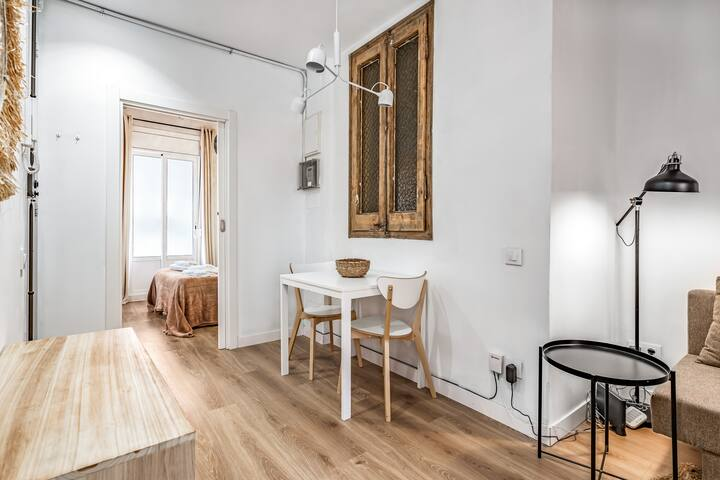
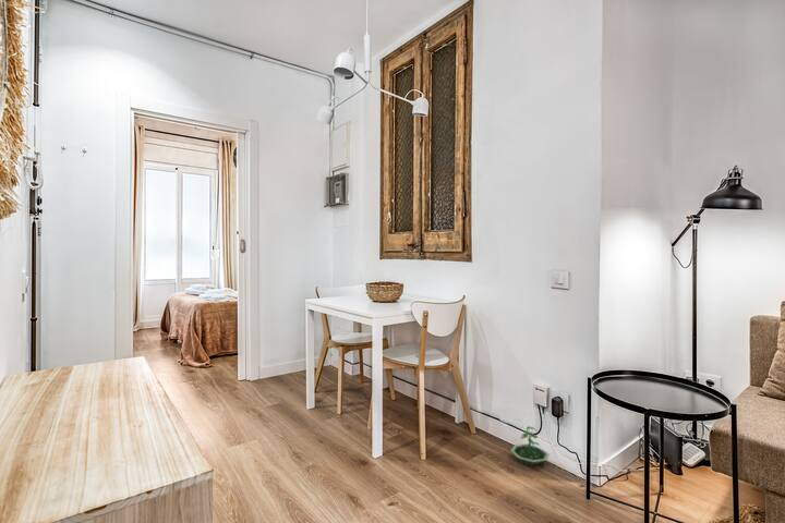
+ terrarium (530, 433)
